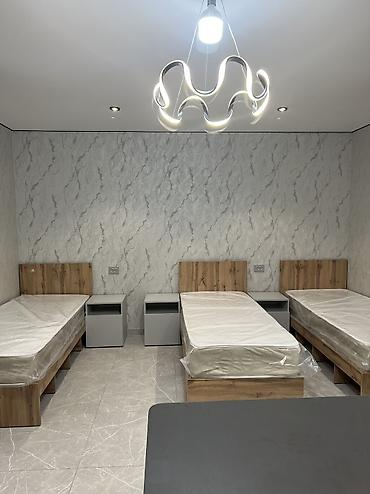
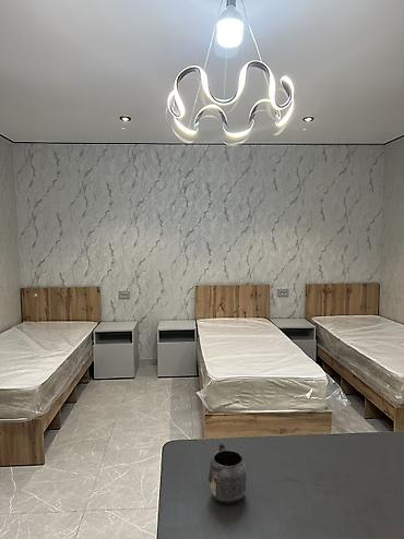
+ mug (225, 472)
